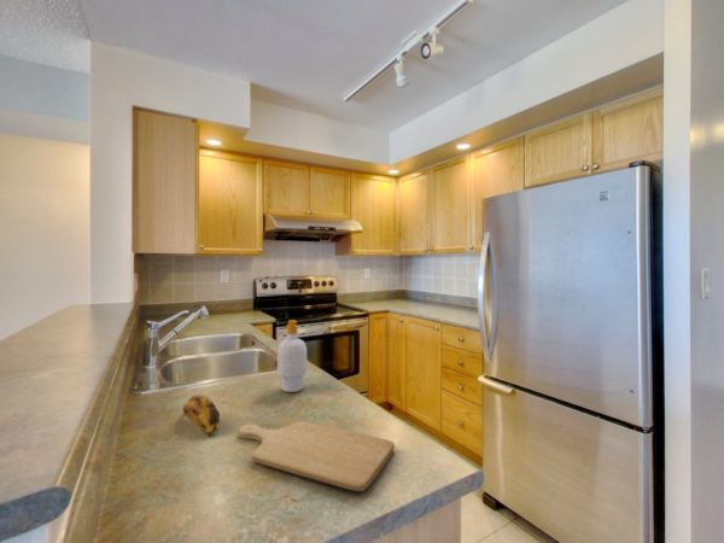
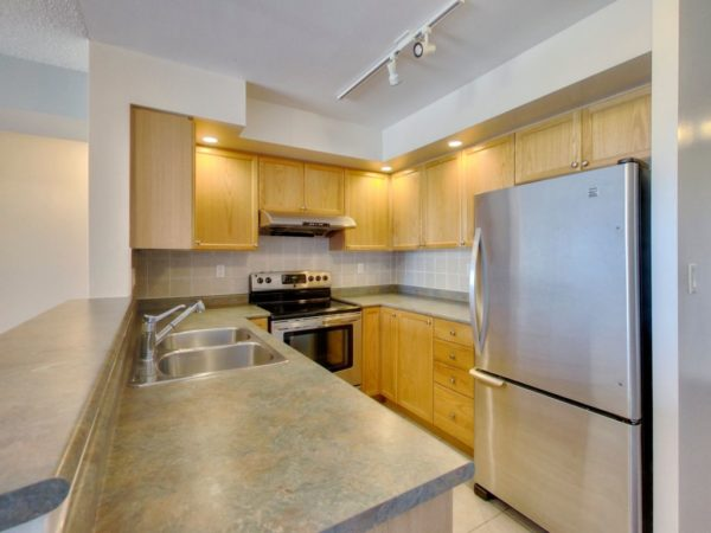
- banana (197, 410)
- soap bottle (292, 355)
- chopping board (304, 445)
